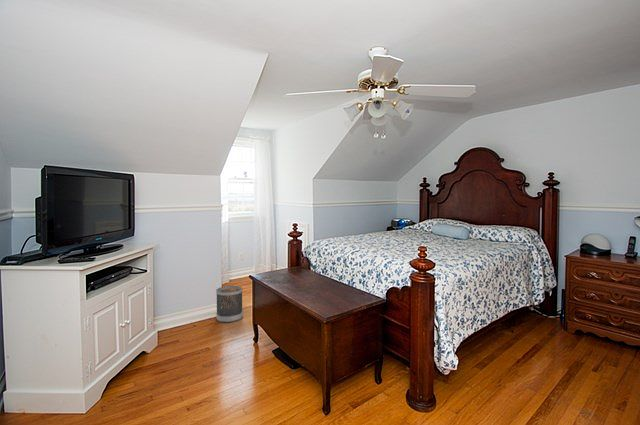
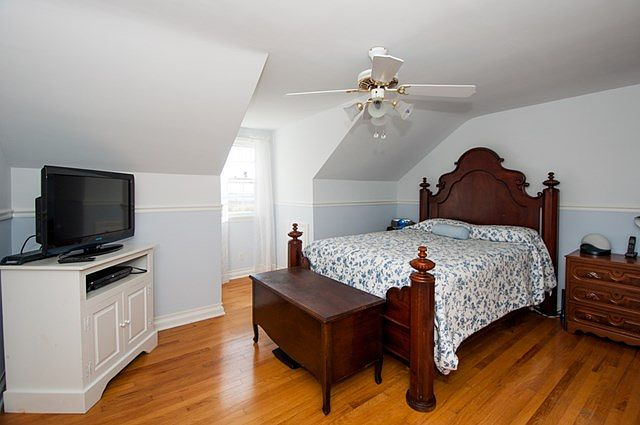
- wastebasket (229, 303)
